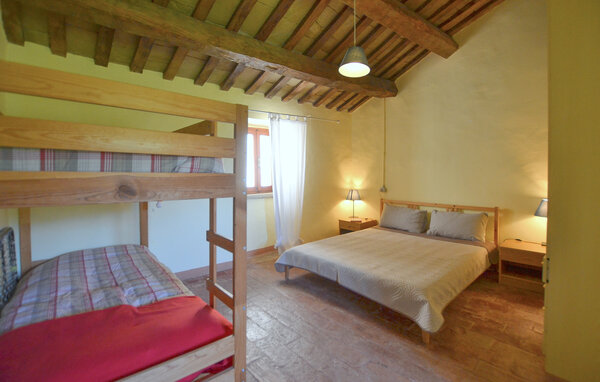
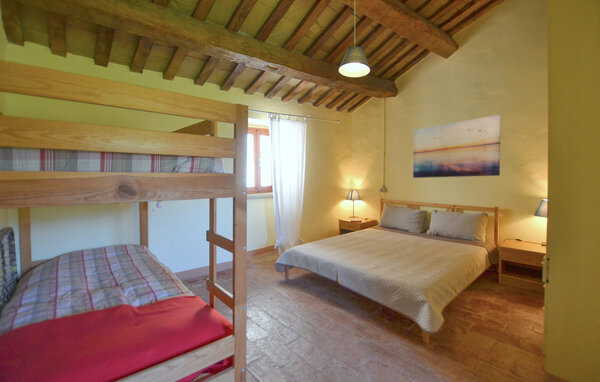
+ wall art (451, 150)
